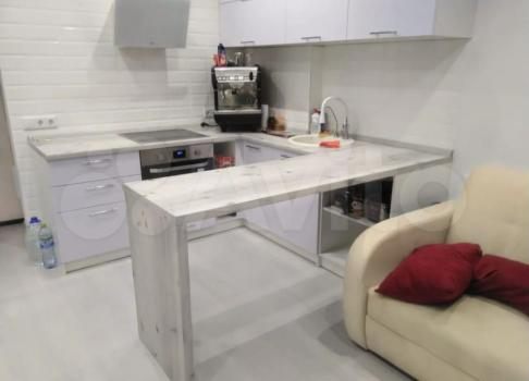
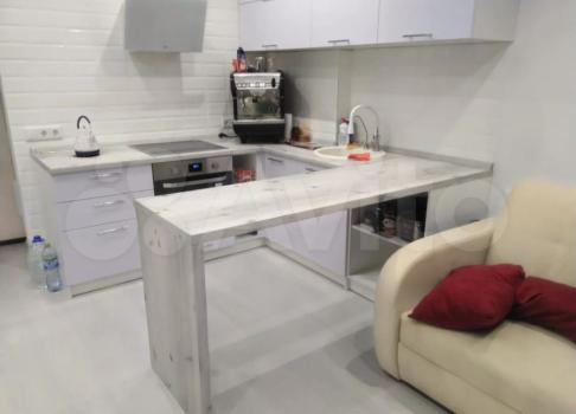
+ kettle (85, 135)
